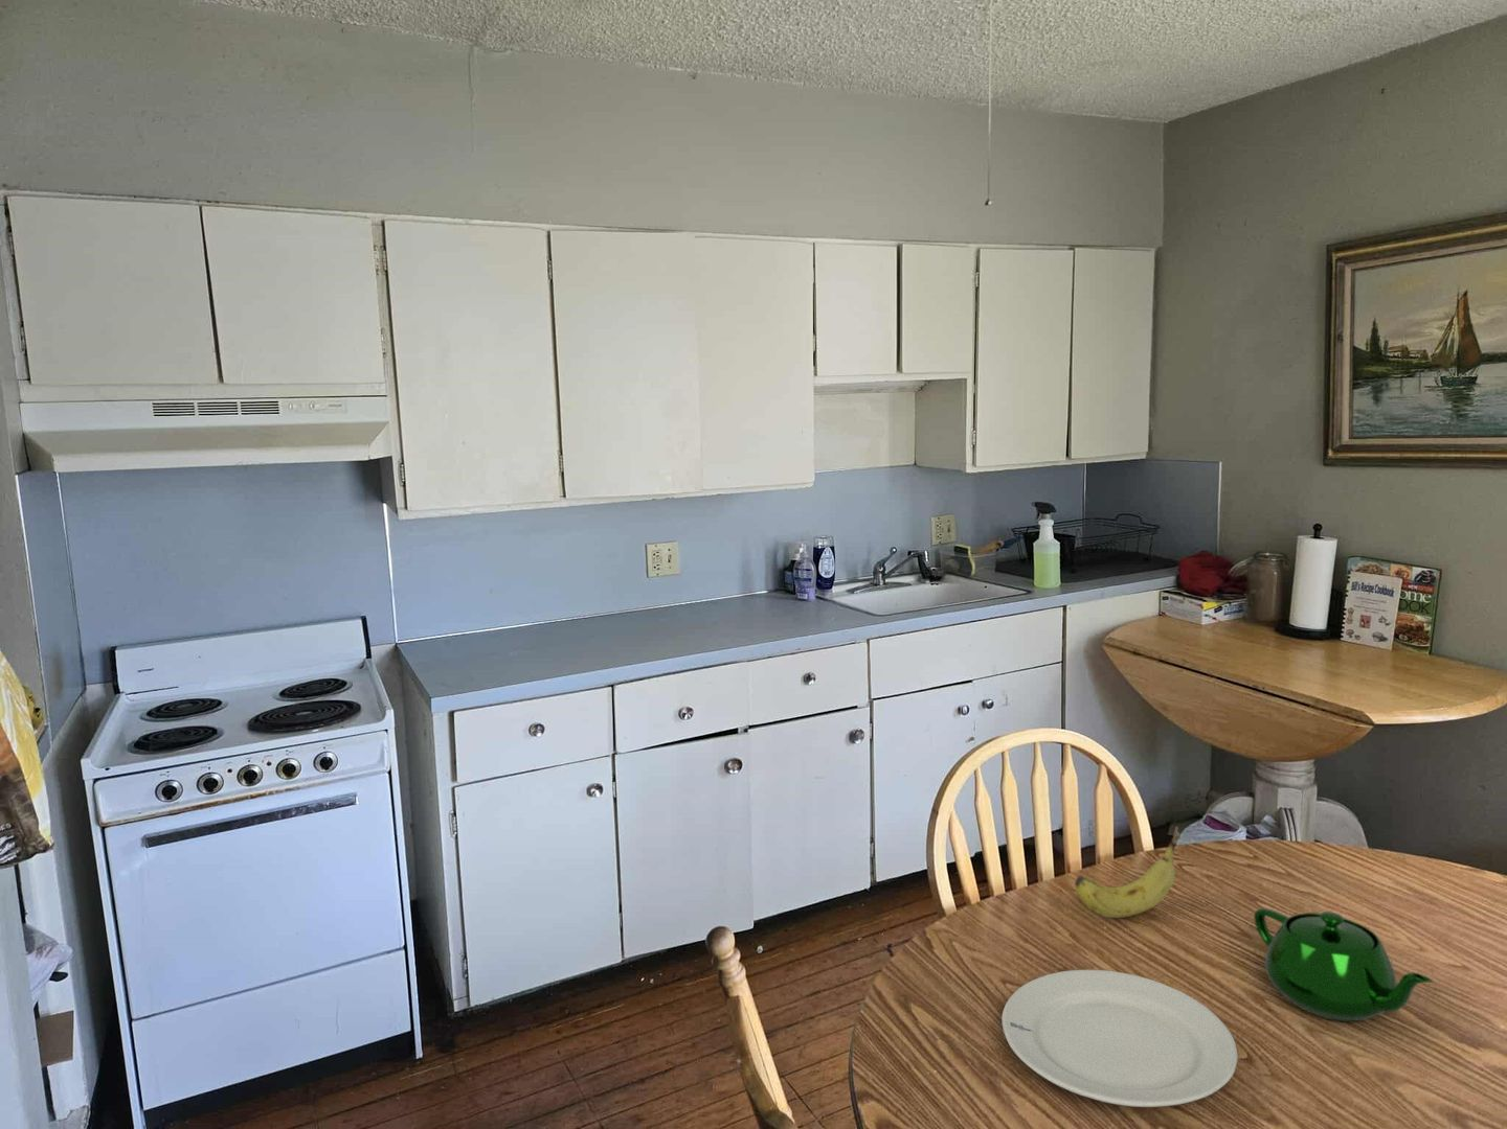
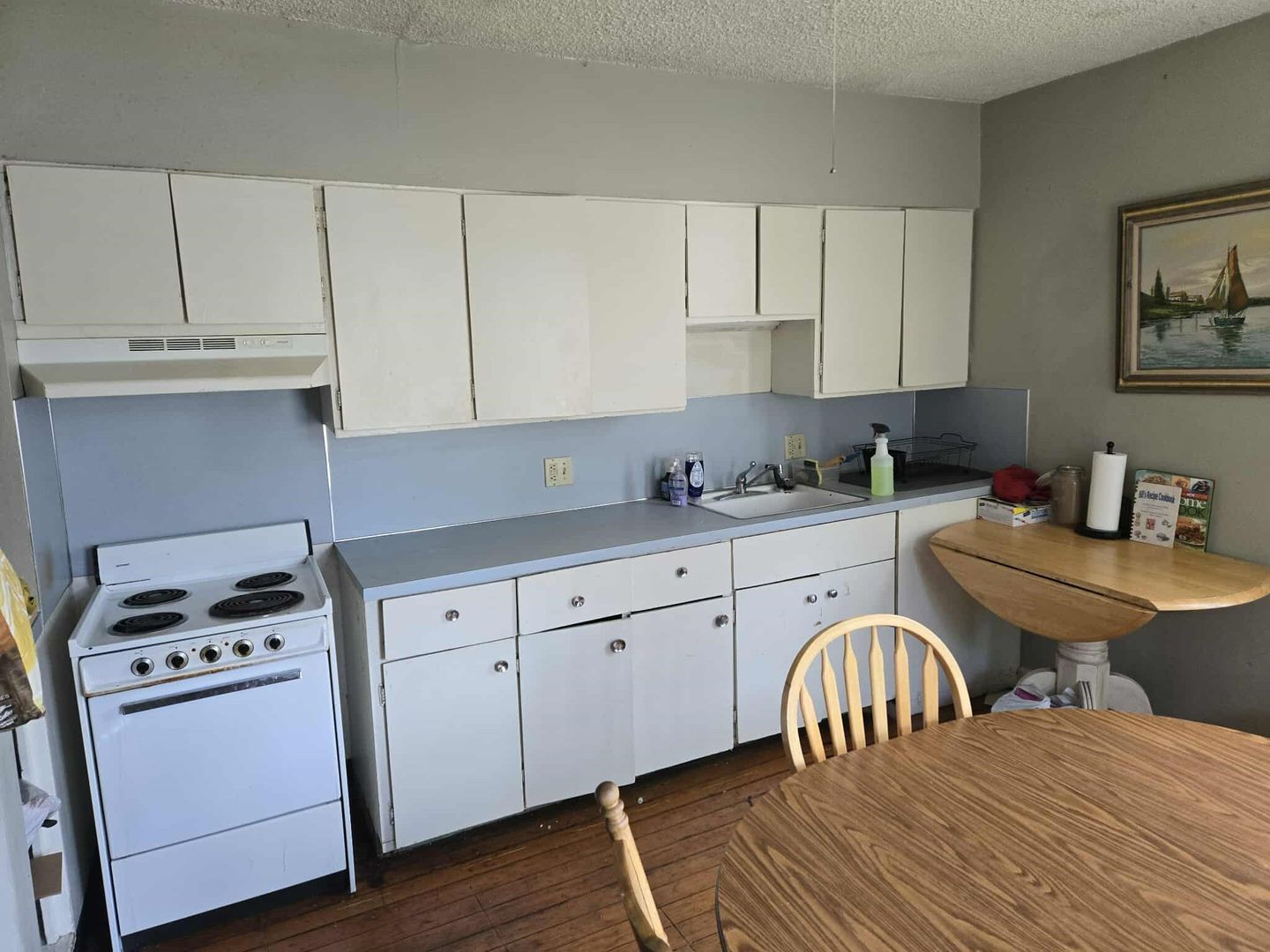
- teapot (1335, 959)
- fruit (1131, 882)
- chinaware (1114, 1039)
